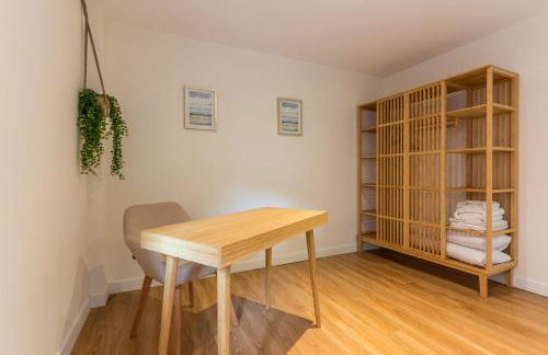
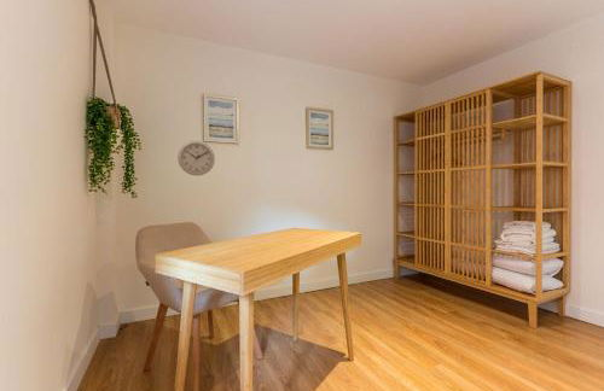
+ wall clock (196, 158)
